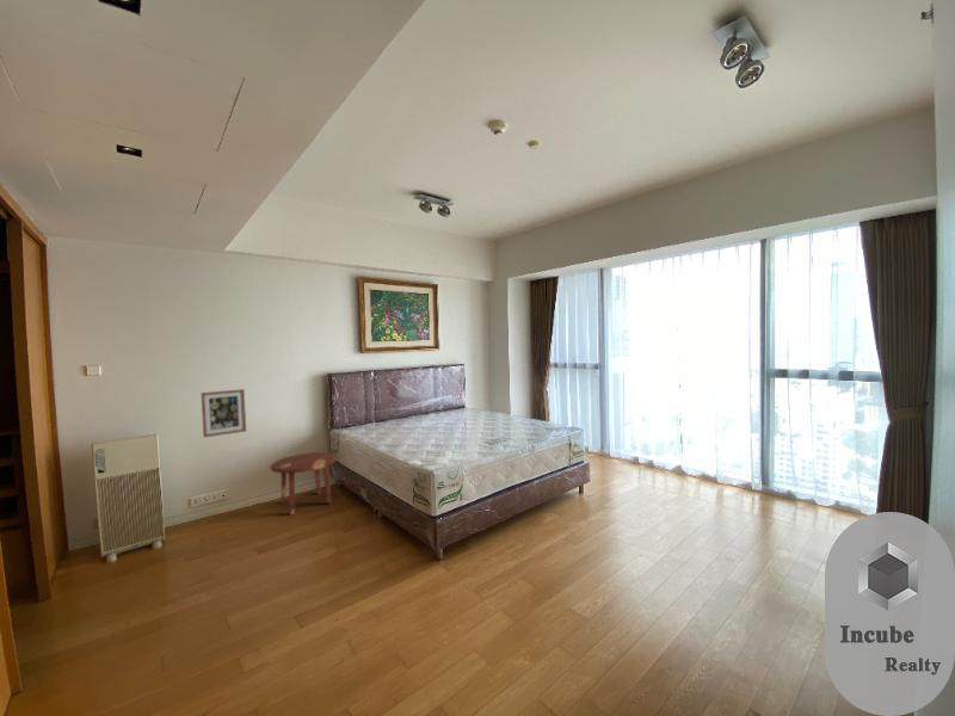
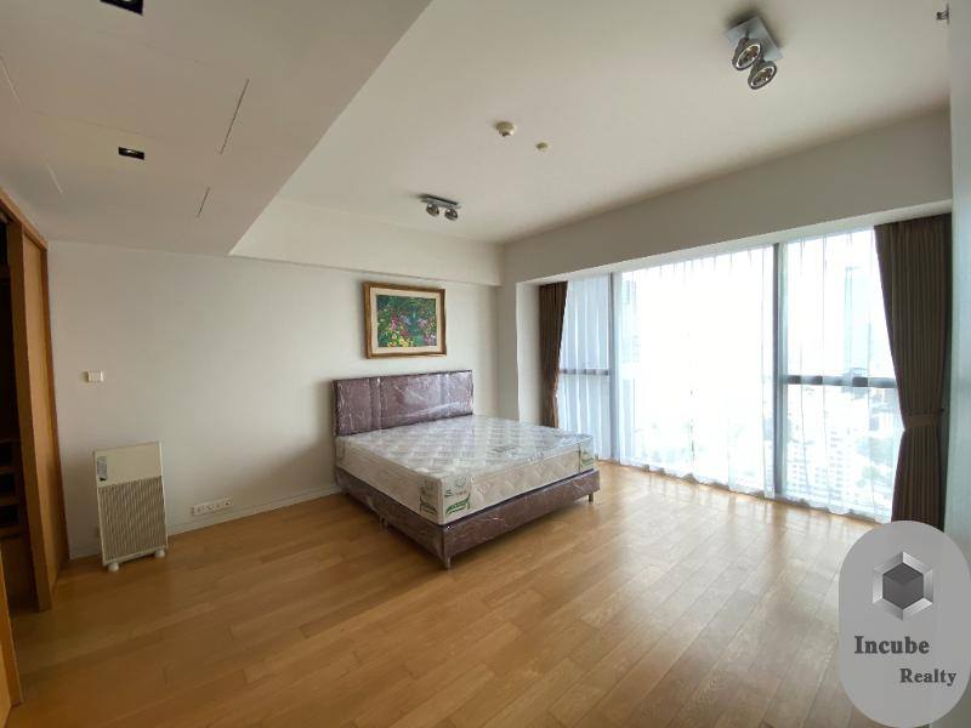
- wall art (223, 412)
- side table (303, 471)
